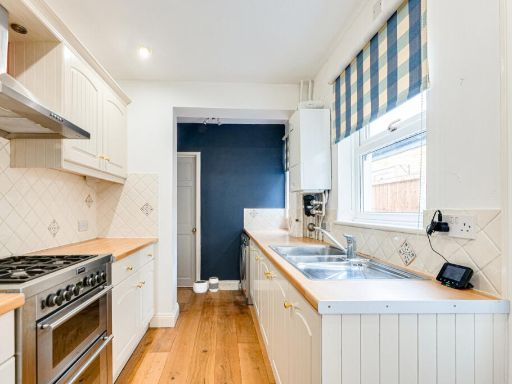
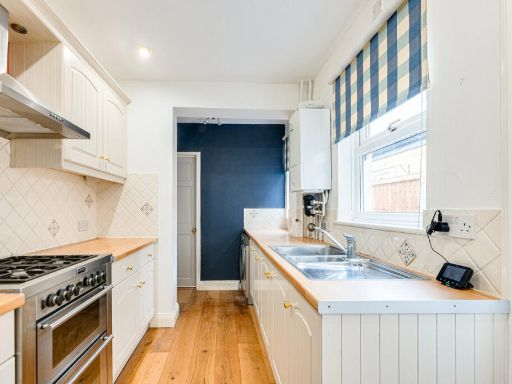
- waste basket (205, 284)
